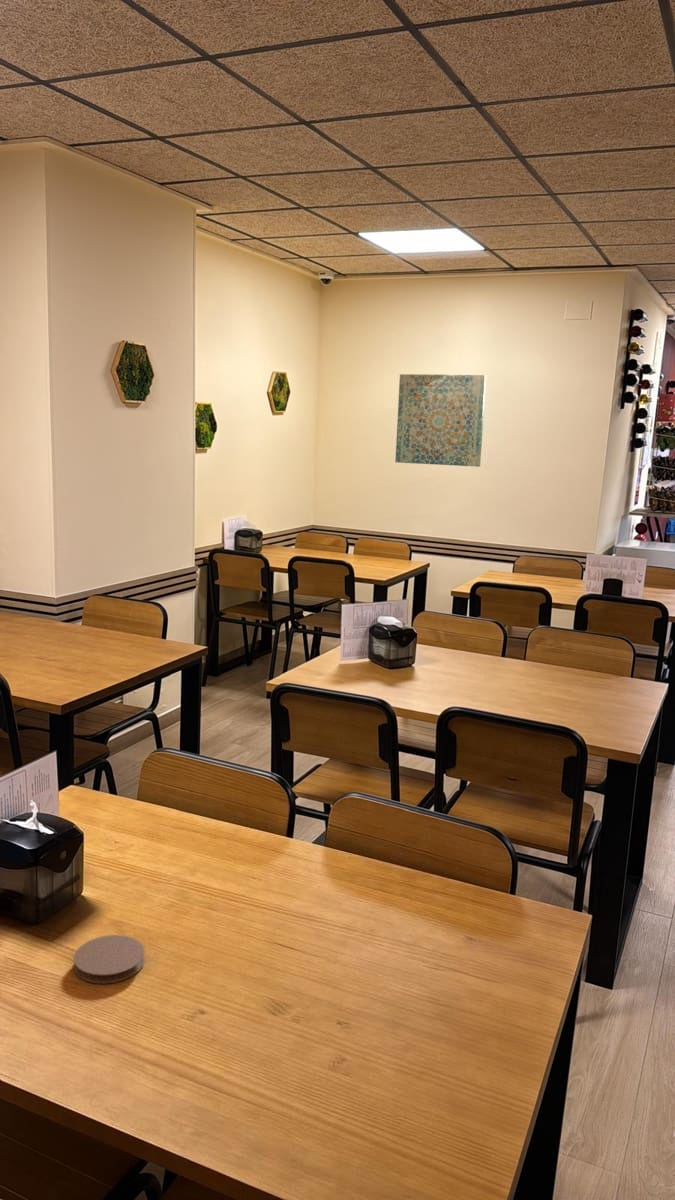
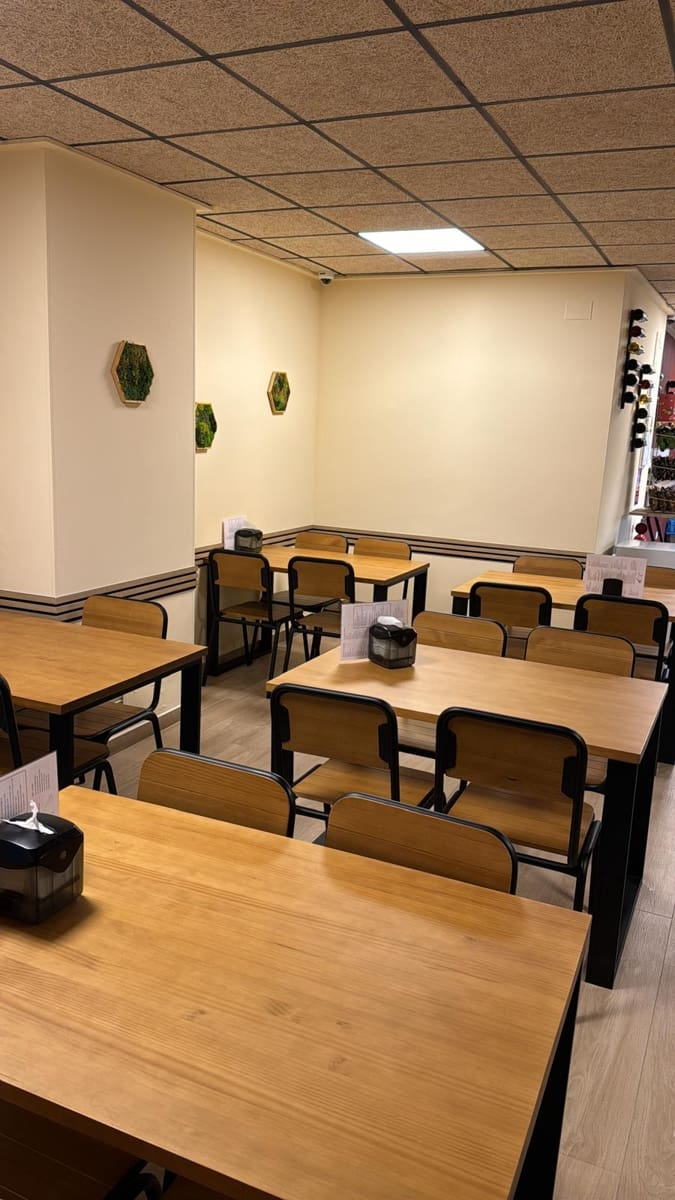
- wall art (439, 420)
- coaster (109, 958)
